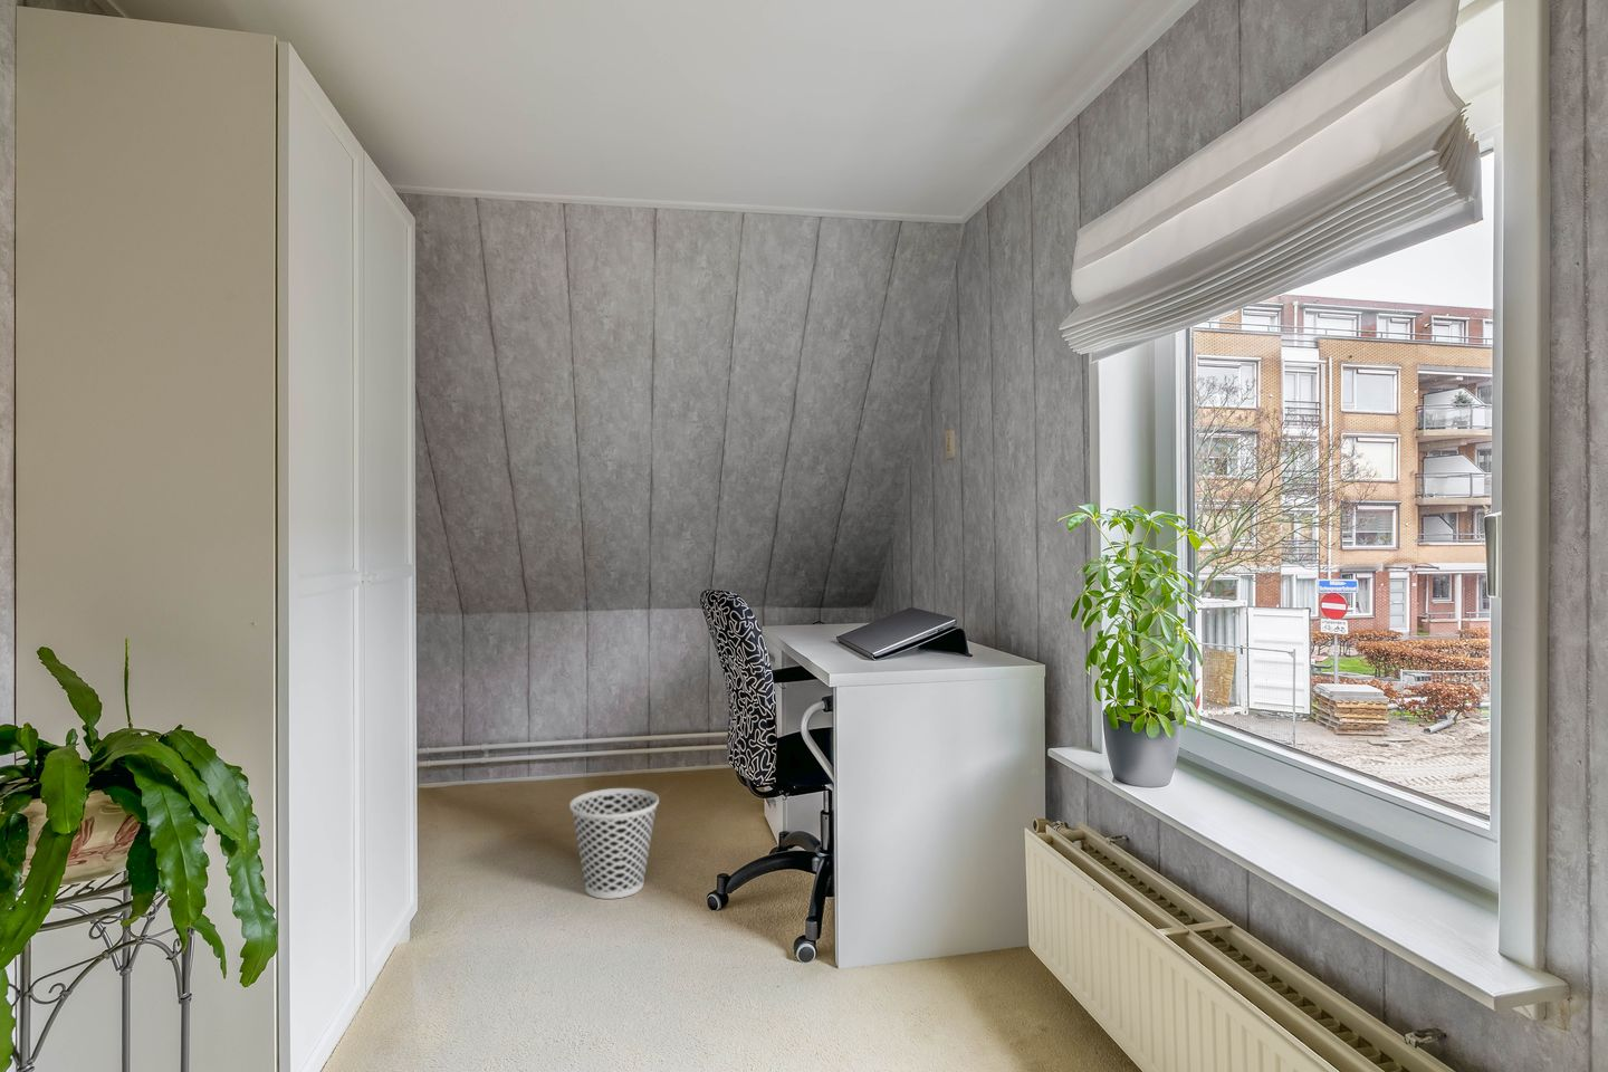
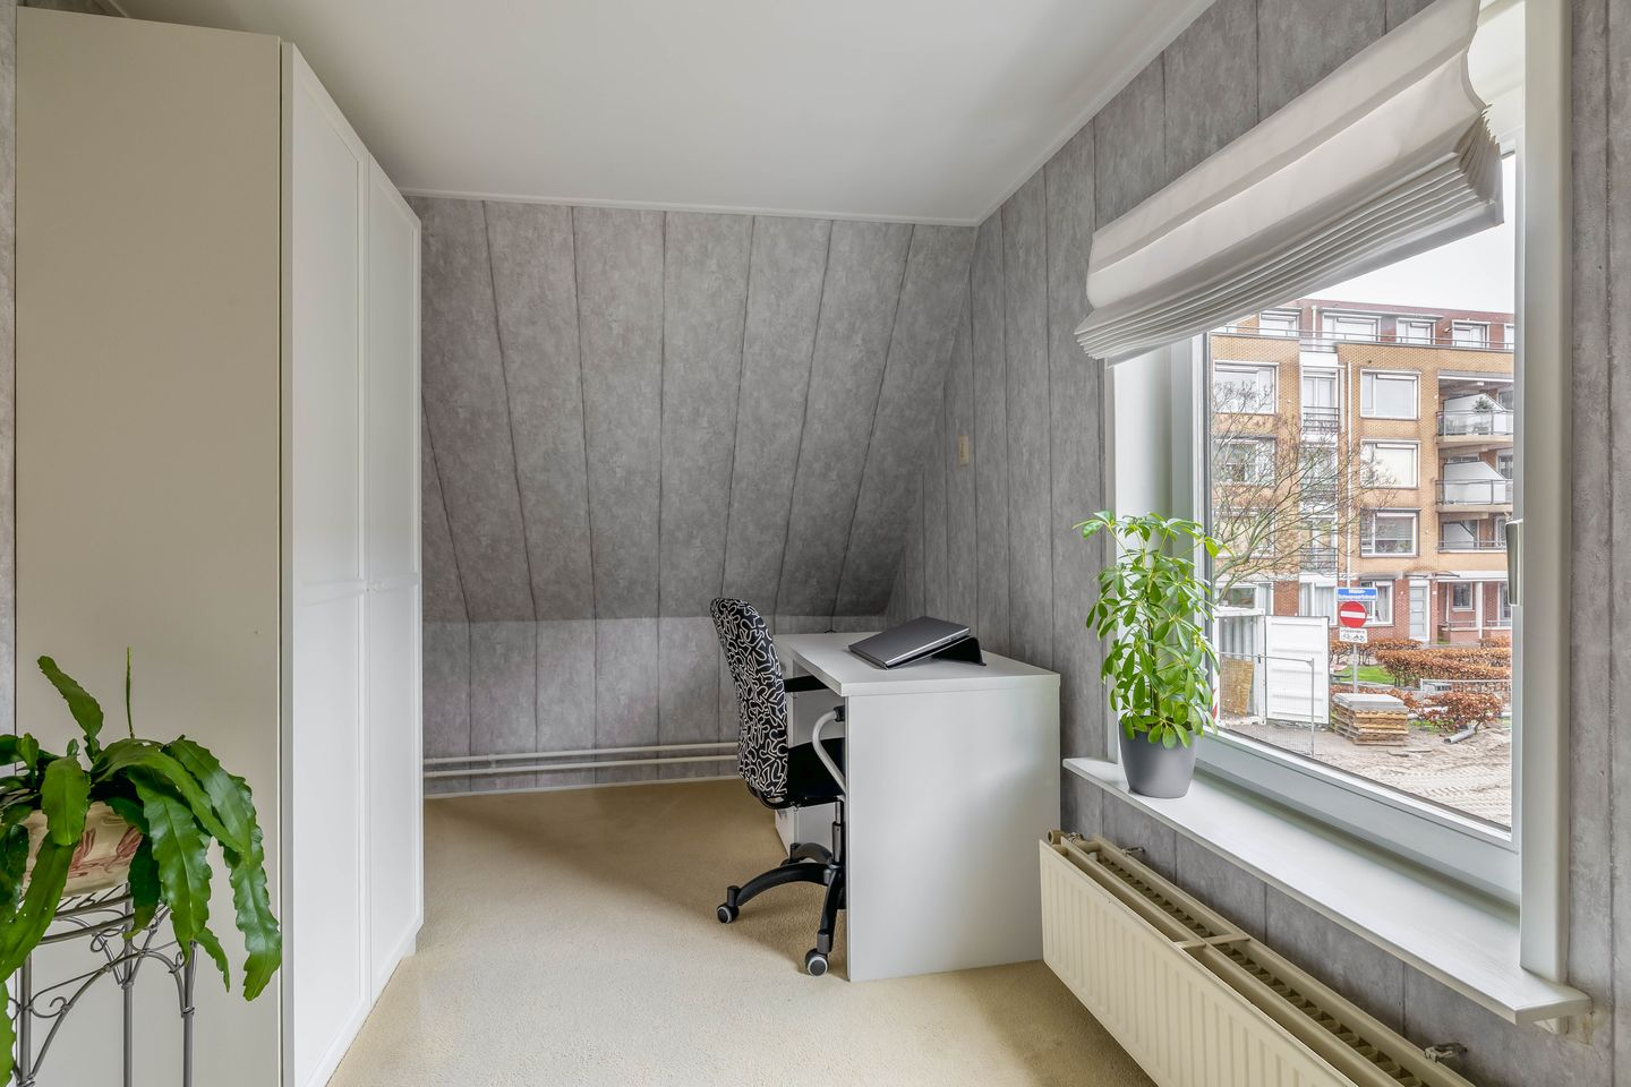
- wastebasket (614, 843)
